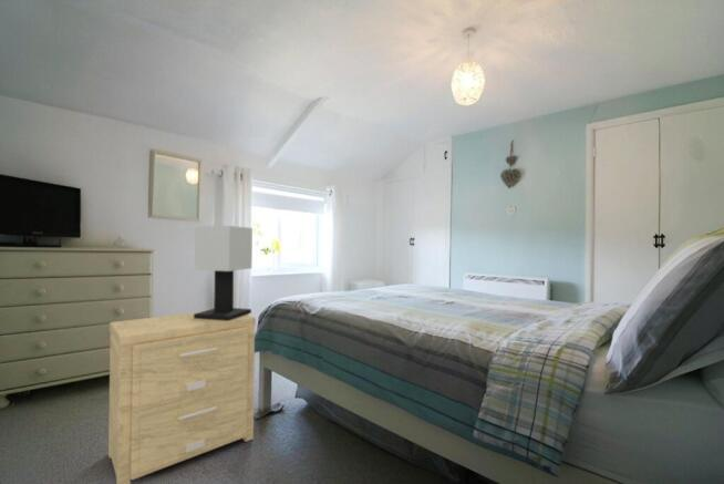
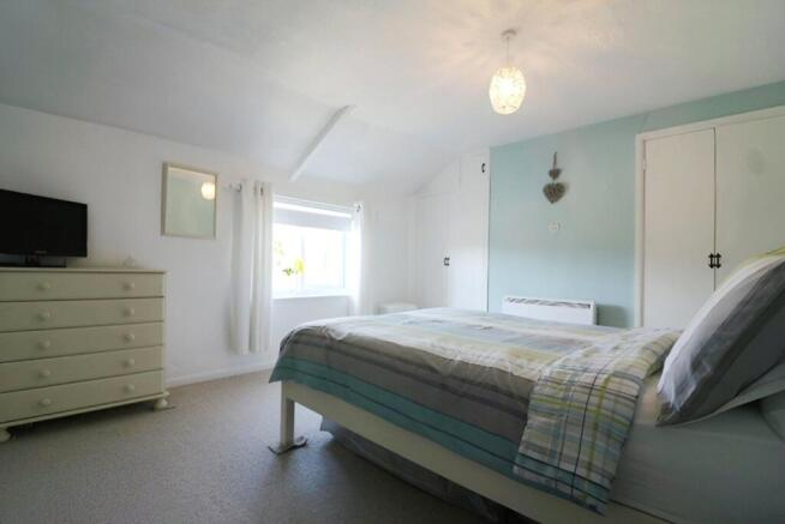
- side table (186, 384)
- table lamp (224, 270)
